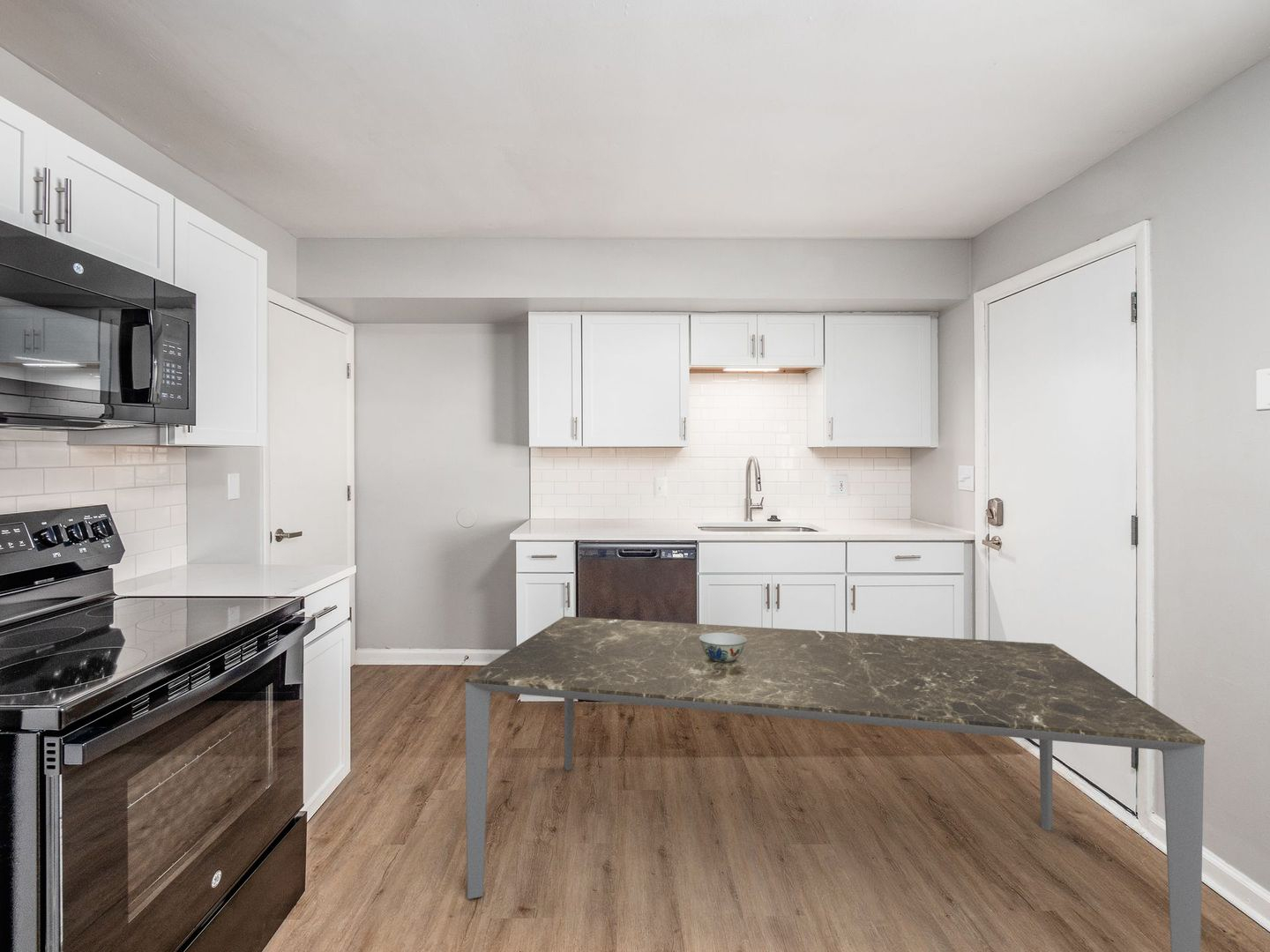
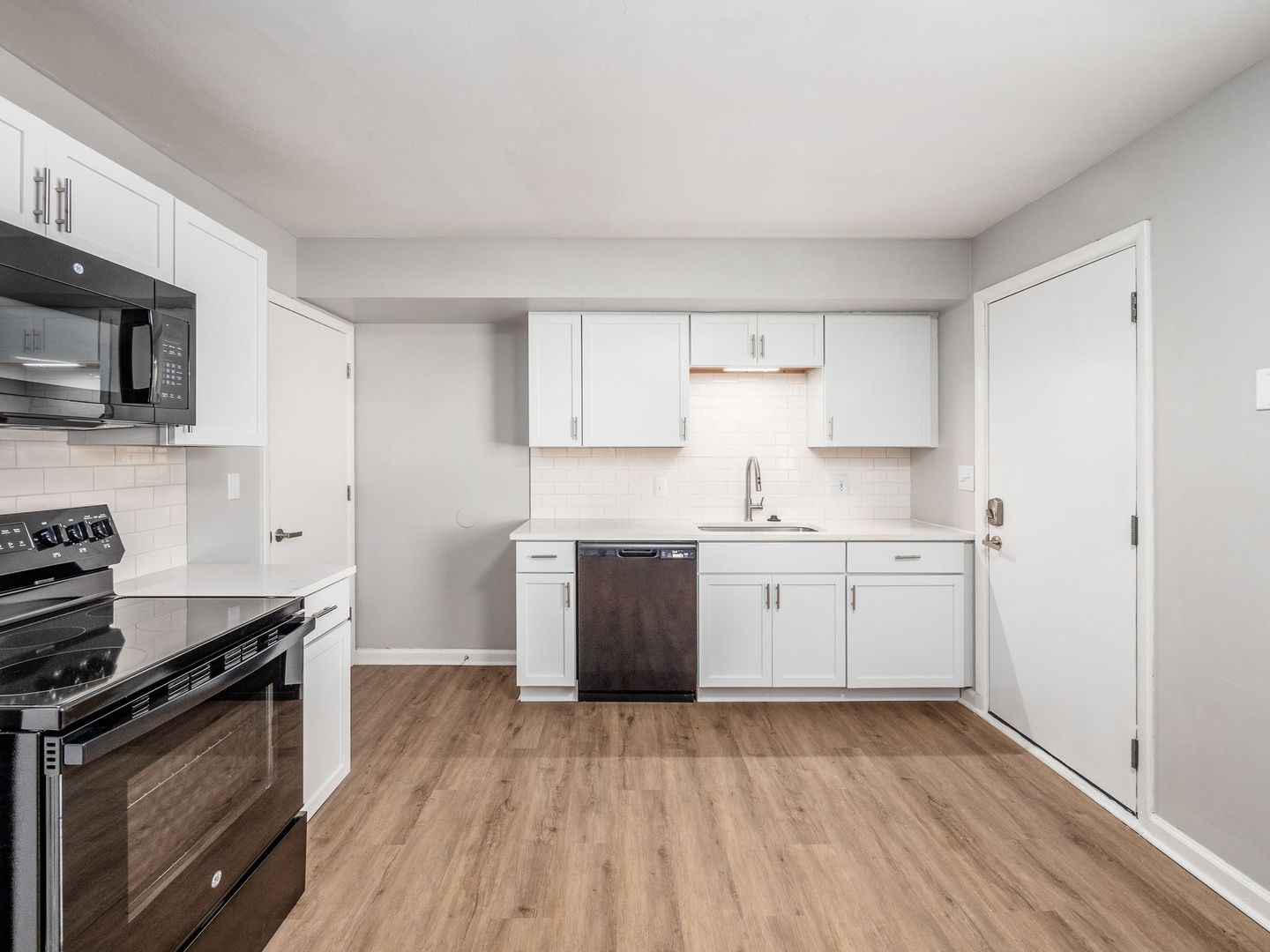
- chinaware (722, 648)
- dining table (794, 718)
